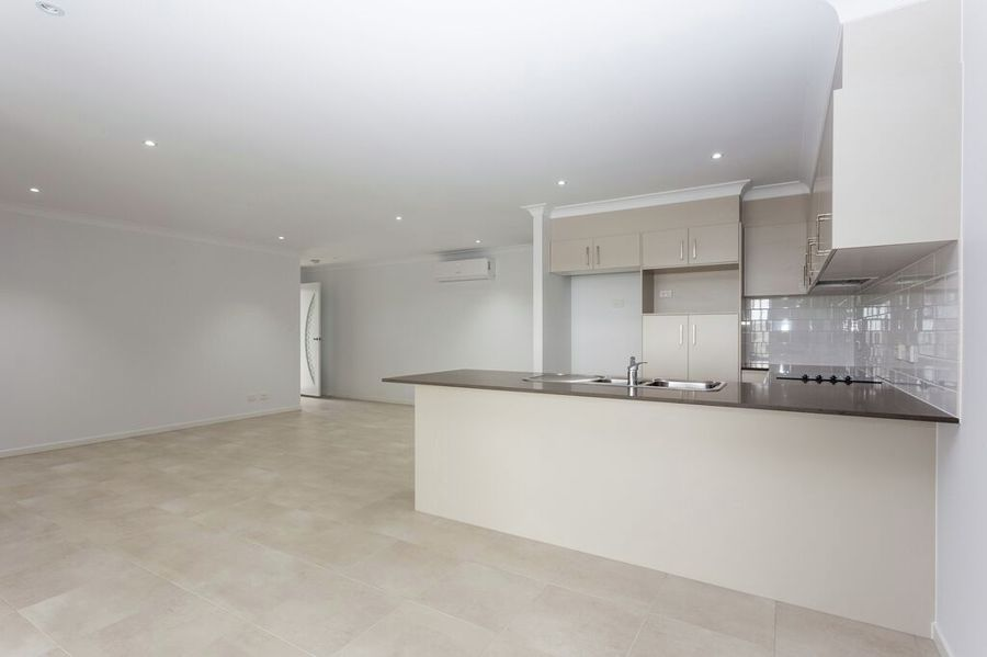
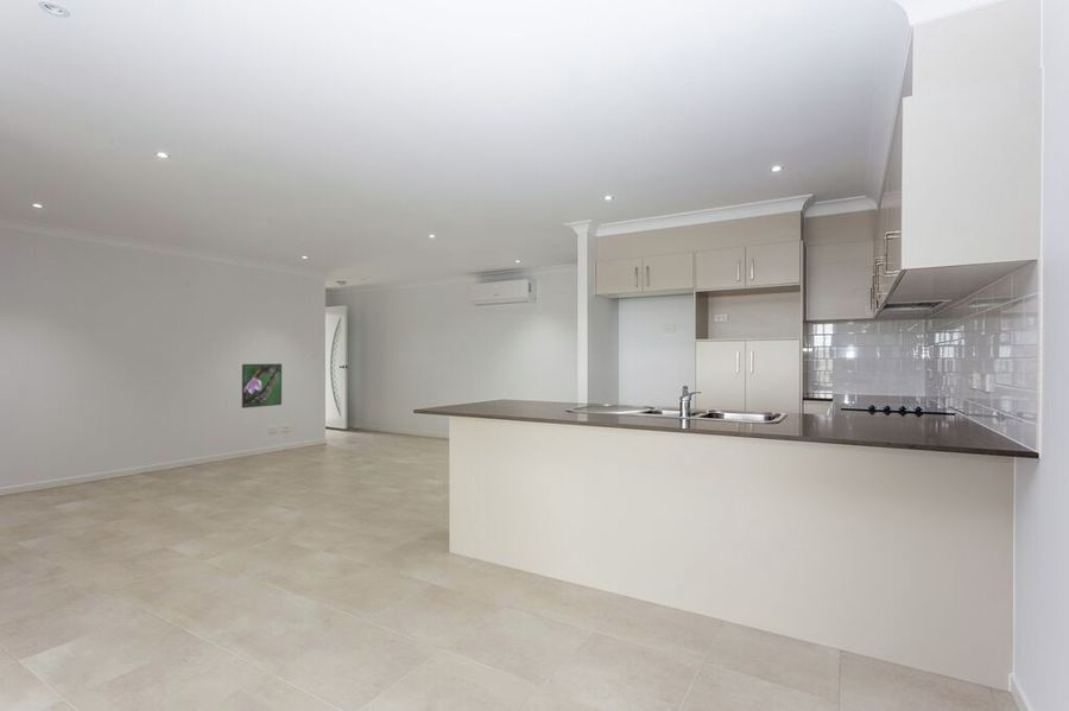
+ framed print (261, 385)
